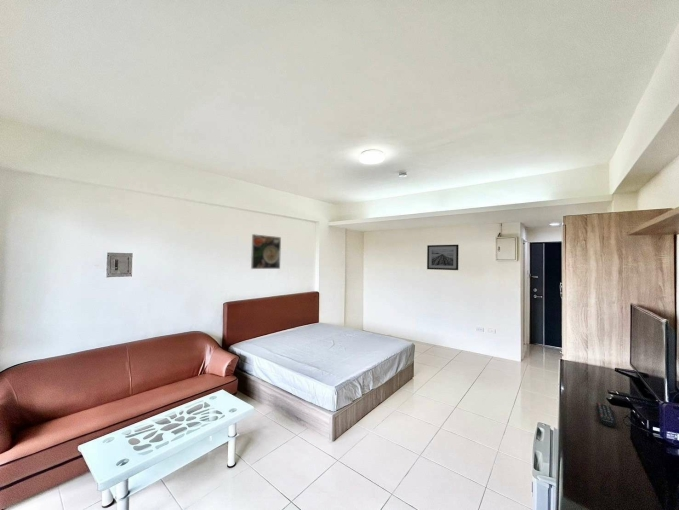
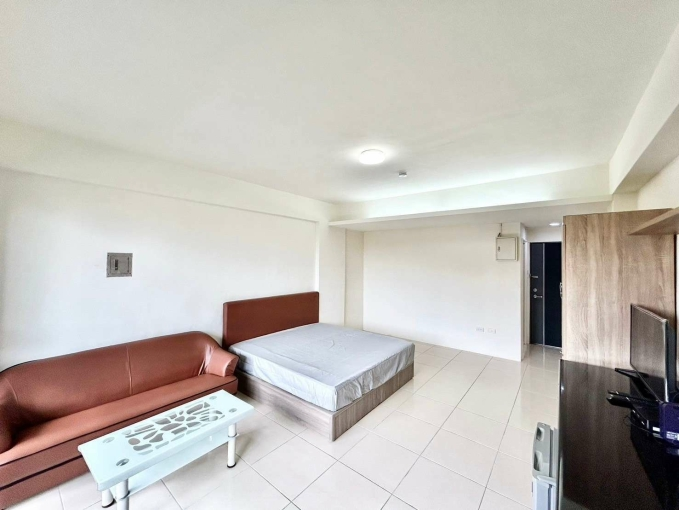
- remote control (605, 414)
- wall art (442, 257)
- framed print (266, 252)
